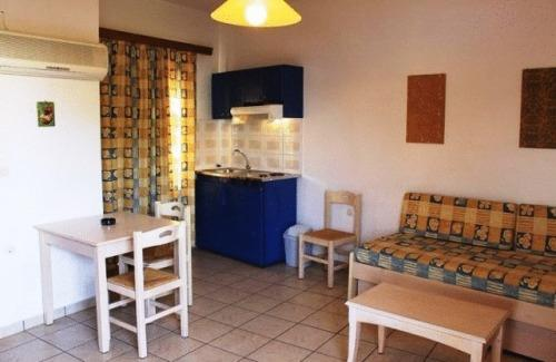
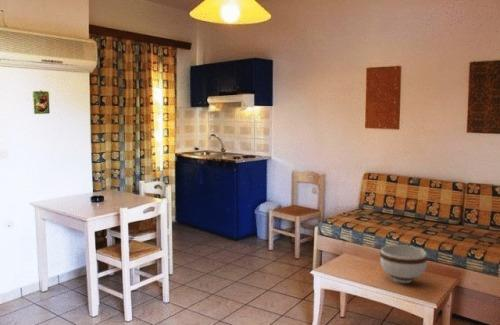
+ bowl (402, 265)
